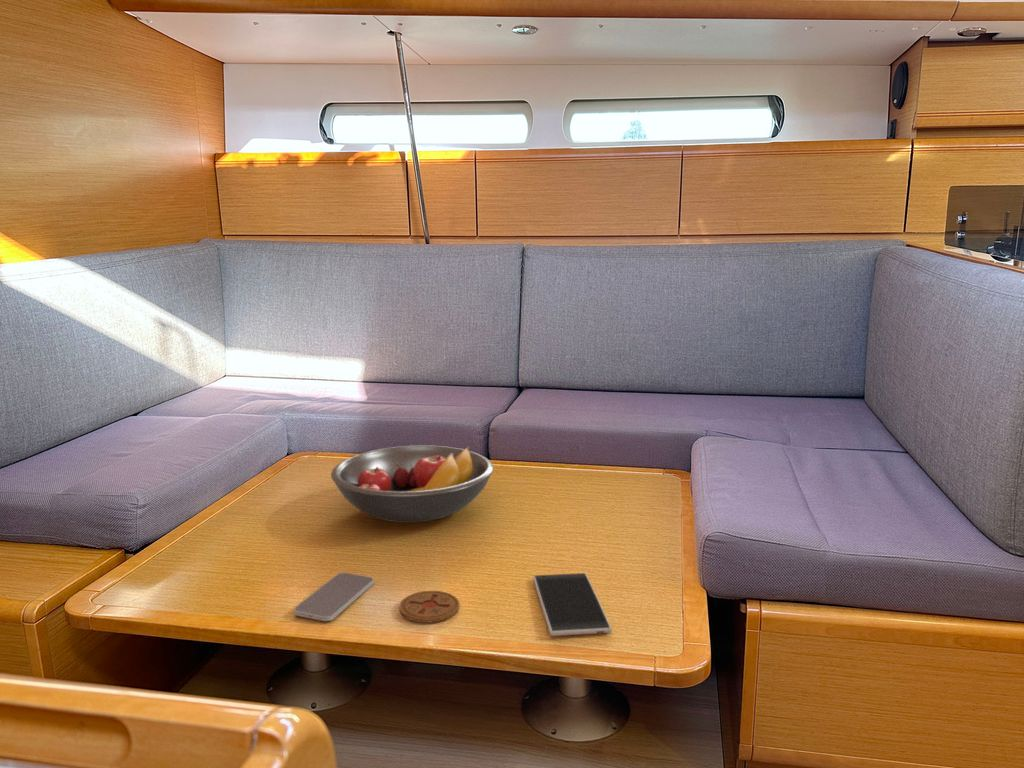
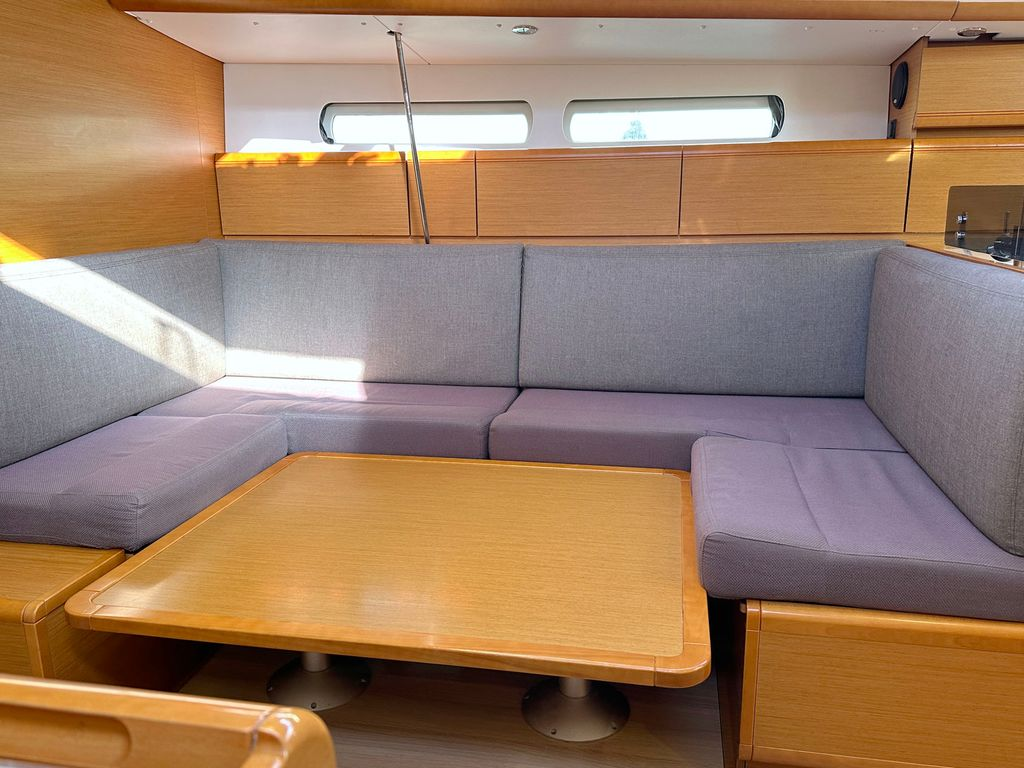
- tablet (569, 602)
- fruit bowl (413, 483)
- coaster (429, 606)
- smartphone (335, 595)
